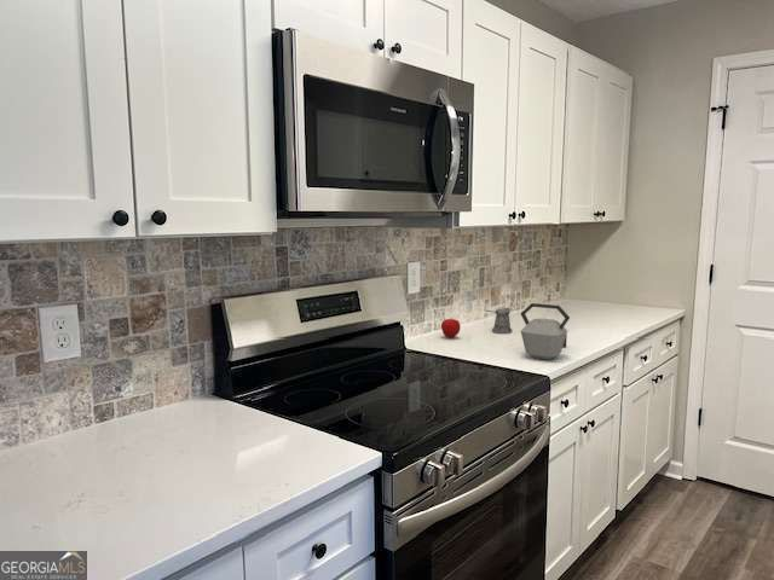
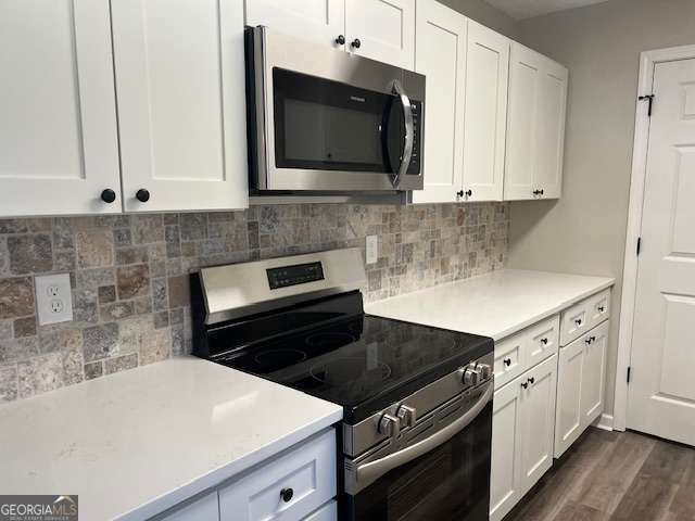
- kettle (550, 326)
- pepper shaker (499, 319)
- apple (450, 327)
